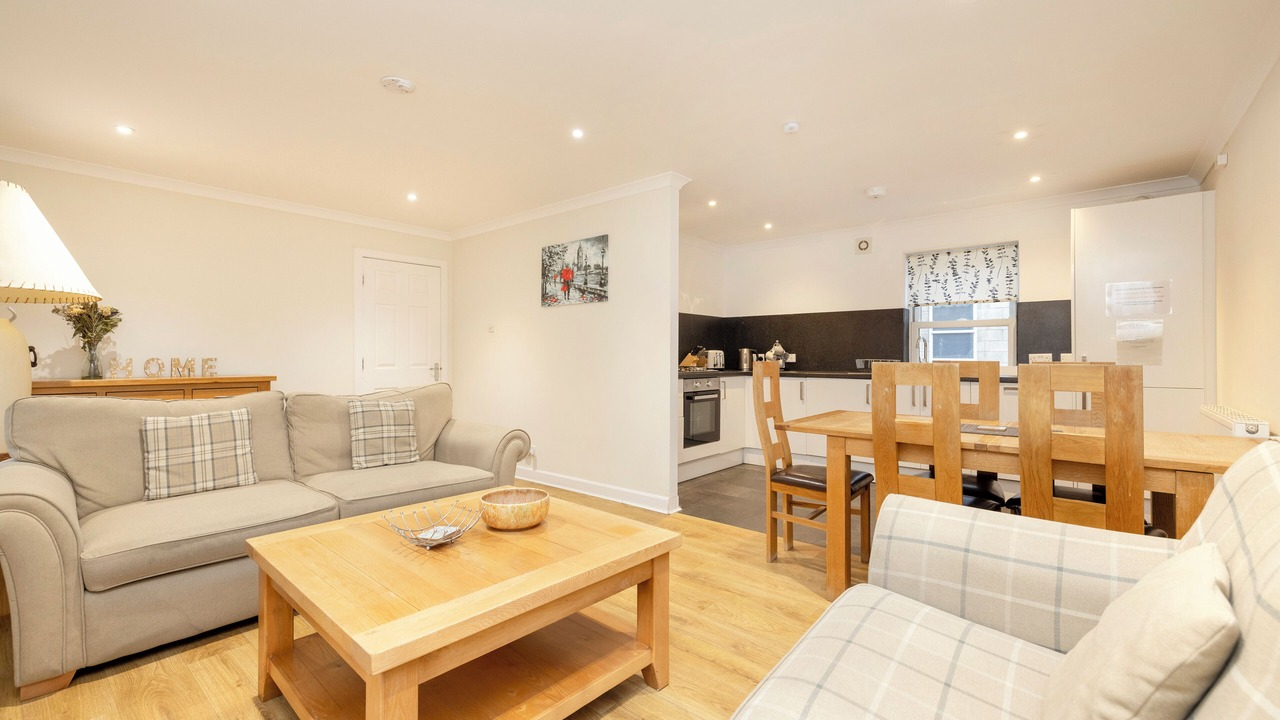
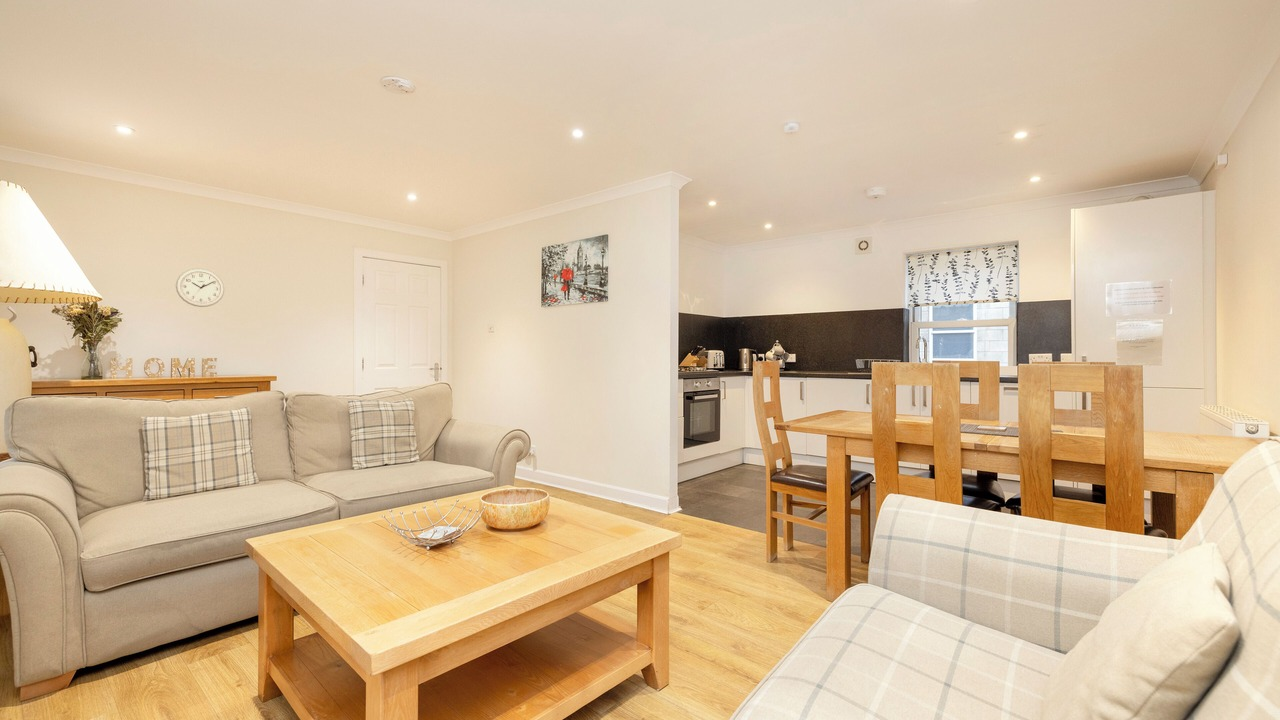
+ wall clock (200, 287)
